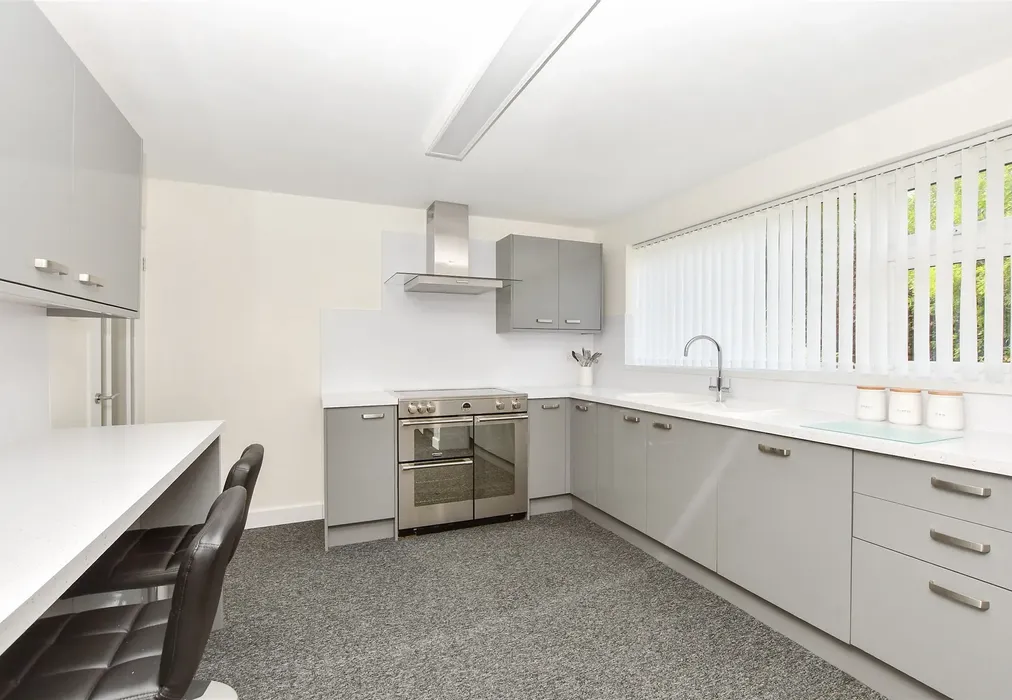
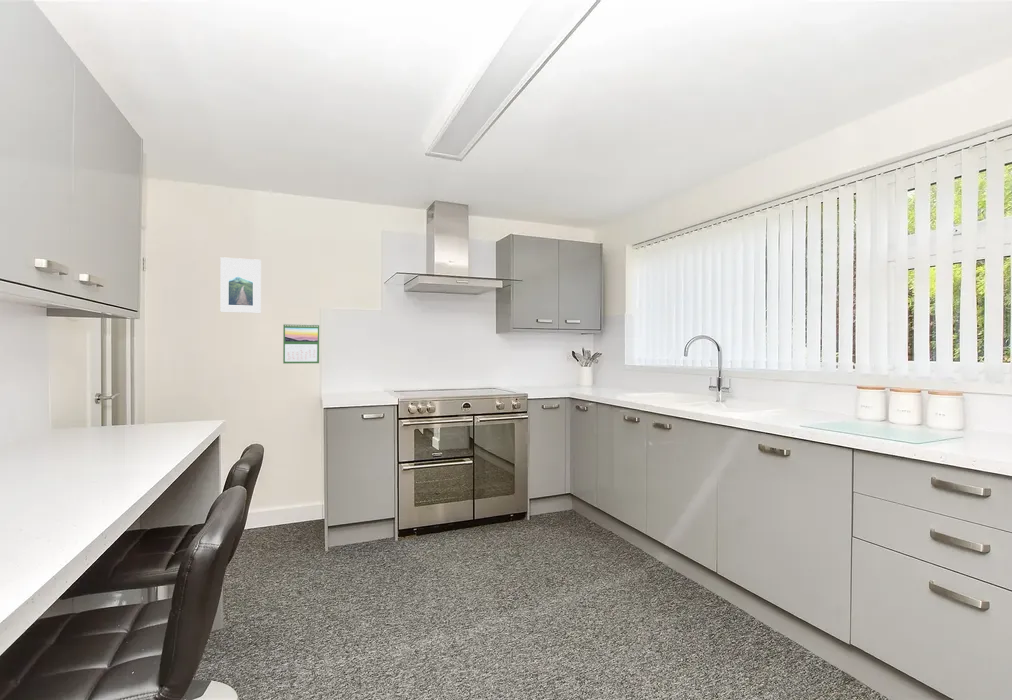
+ calendar (301, 343)
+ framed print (240, 285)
